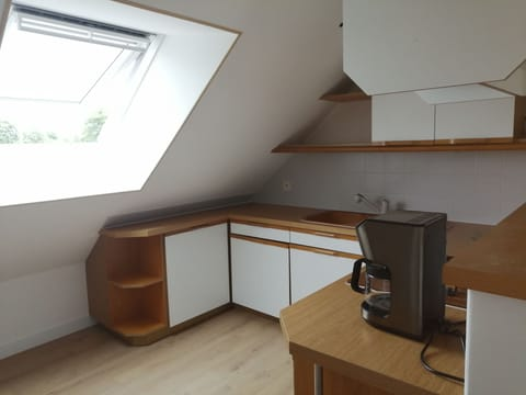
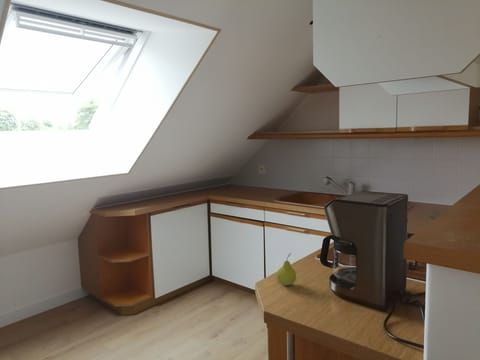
+ fruit (286, 269)
